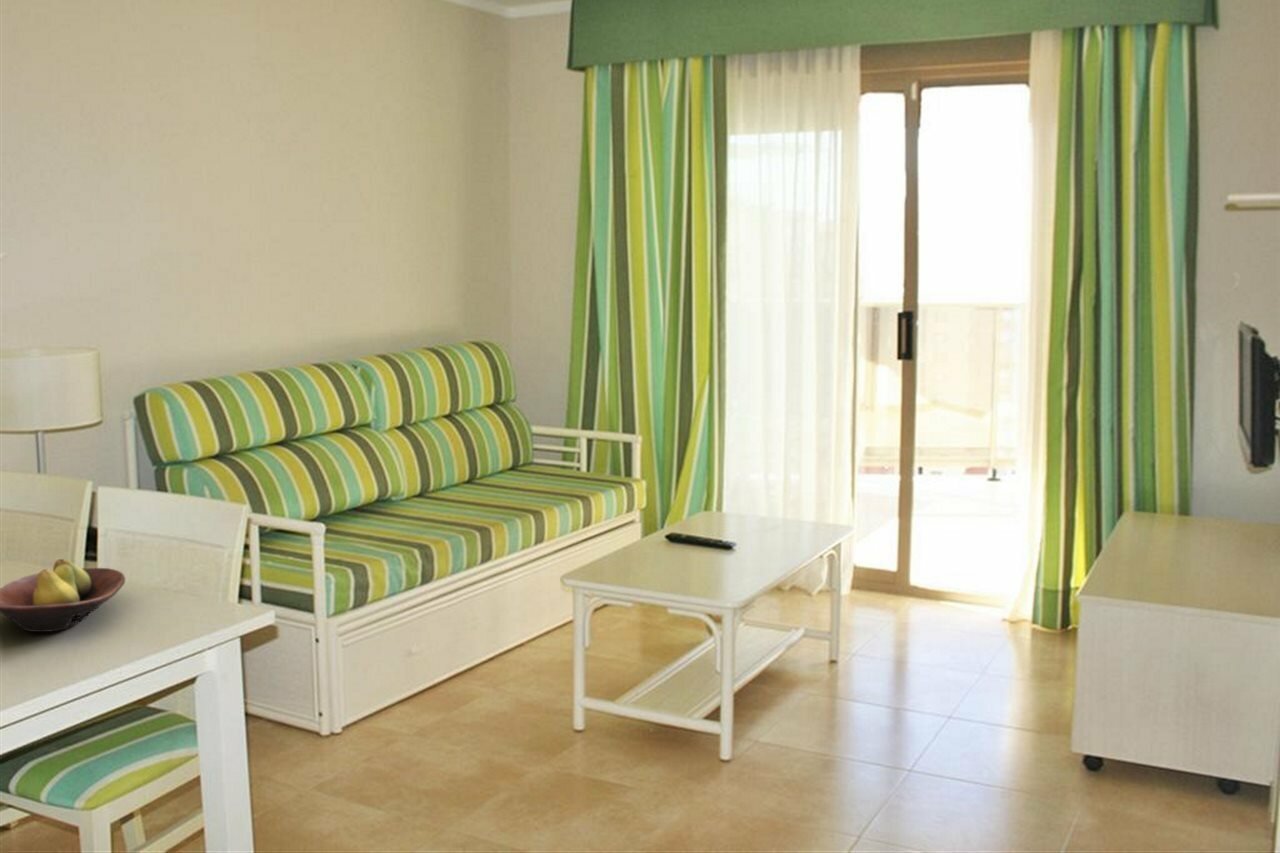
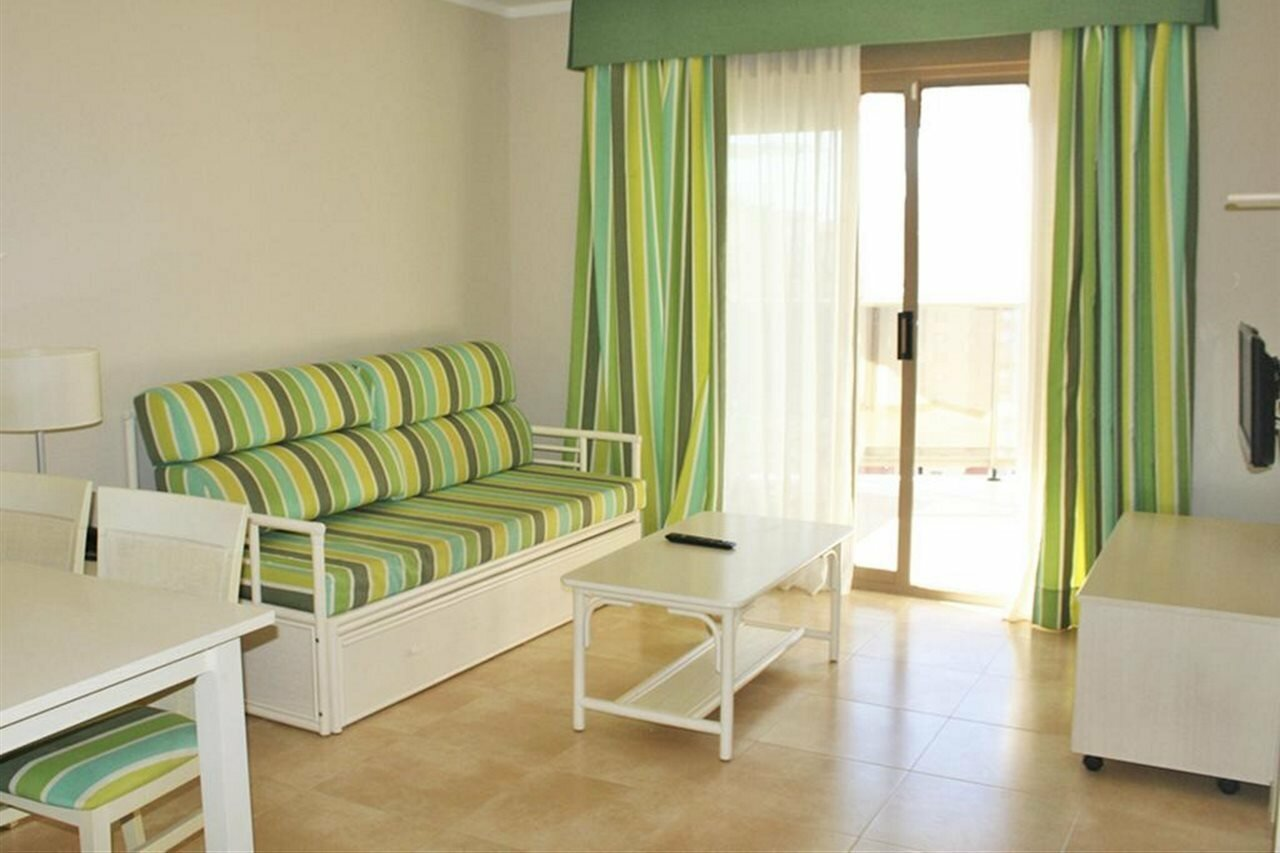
- fruit bowl (59, 589)
